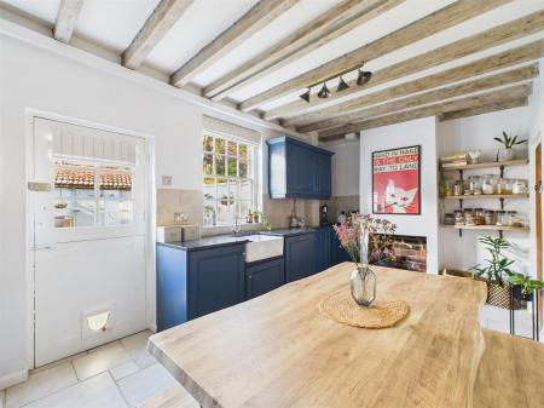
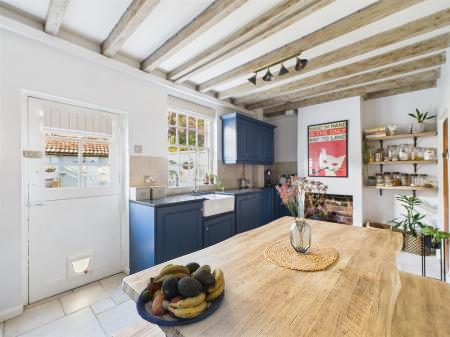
+ fruit bowl (181, 280)
